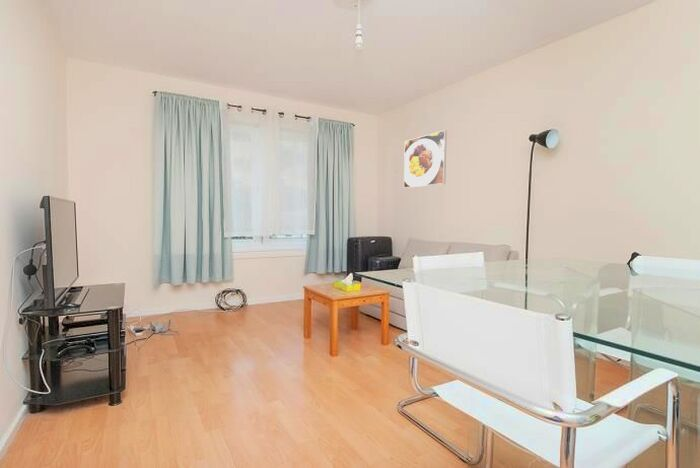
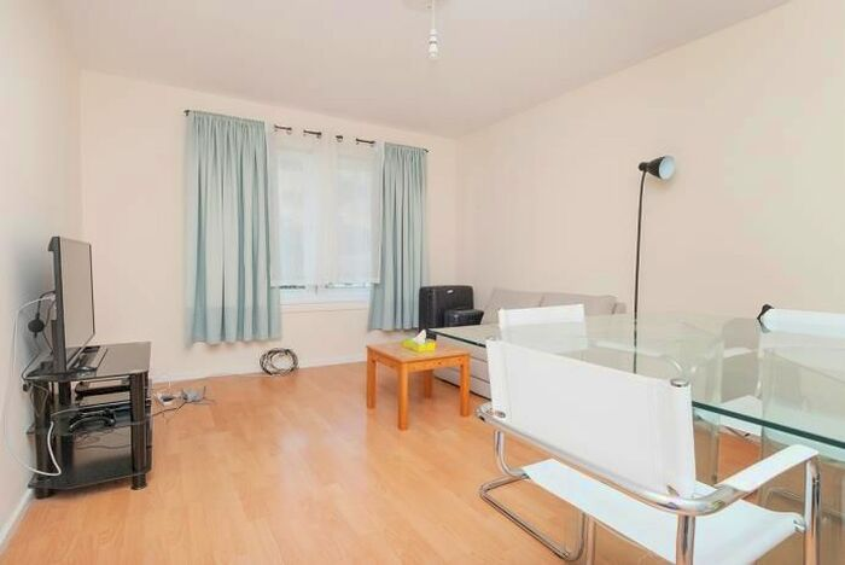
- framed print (423, 161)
